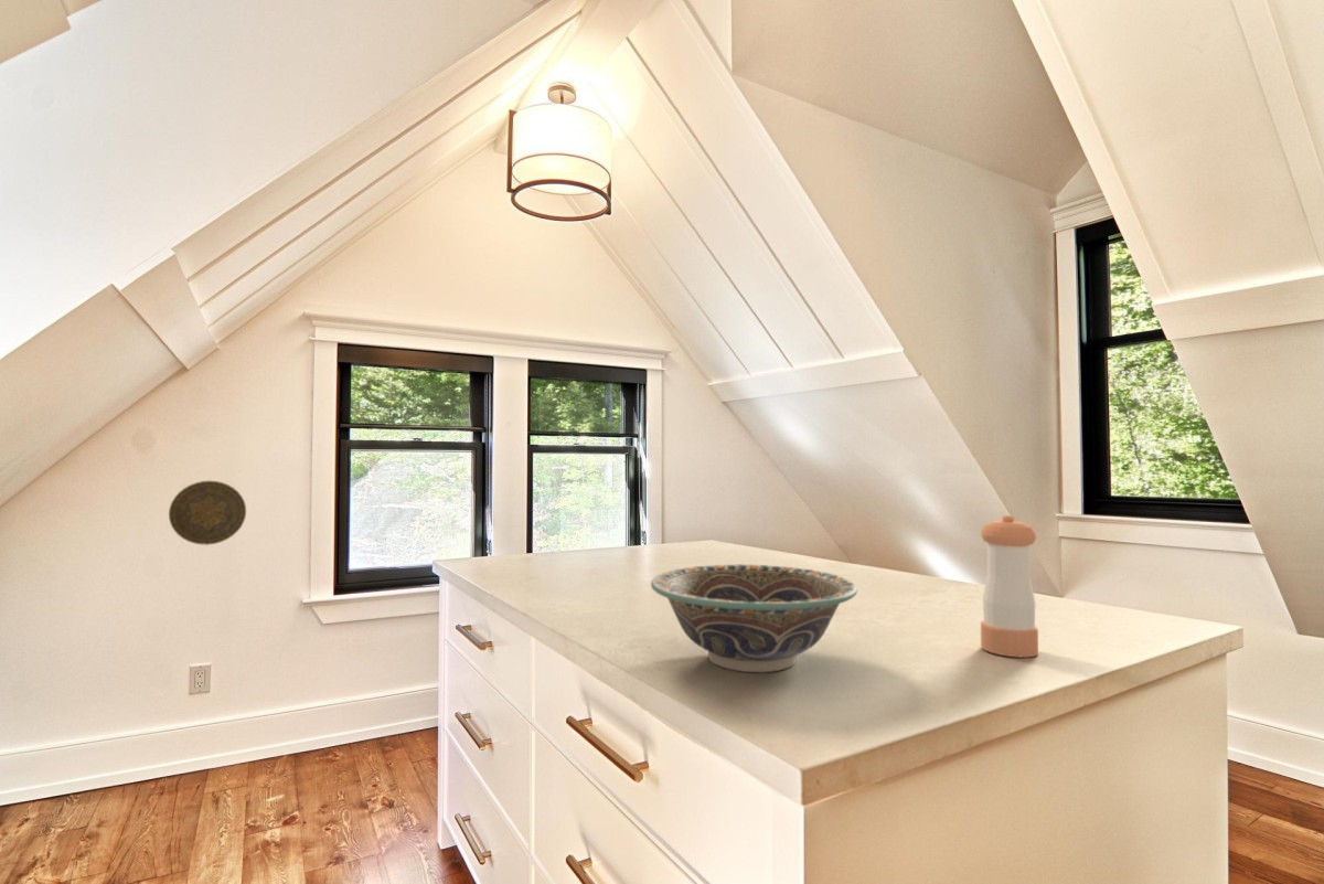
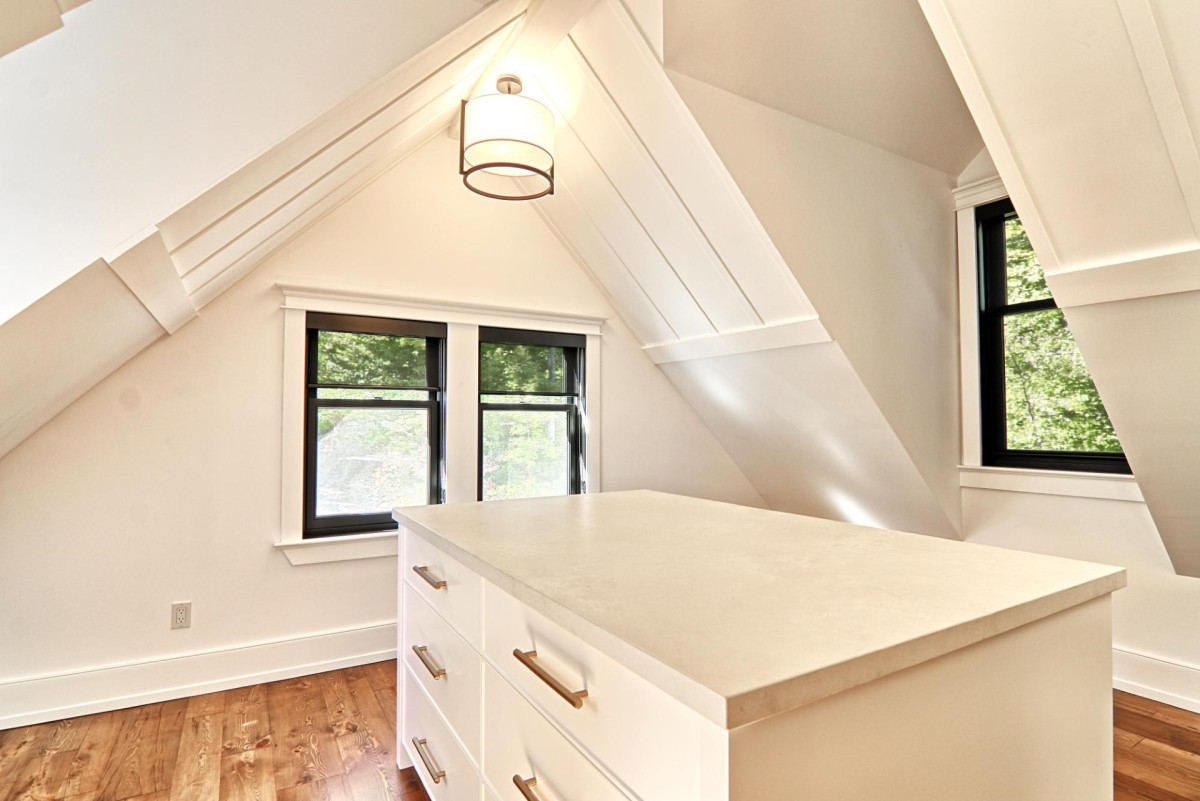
- decorative plate (207, 512)
- pepper shaker (1008, 582)
- decorative bowl (751, 619)
